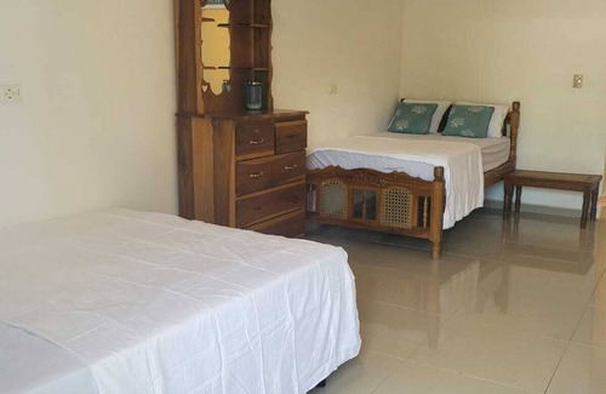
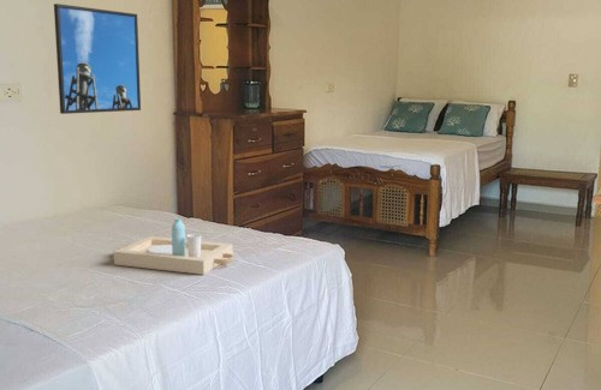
+ serving tray (174, 238)
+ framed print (100, 61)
